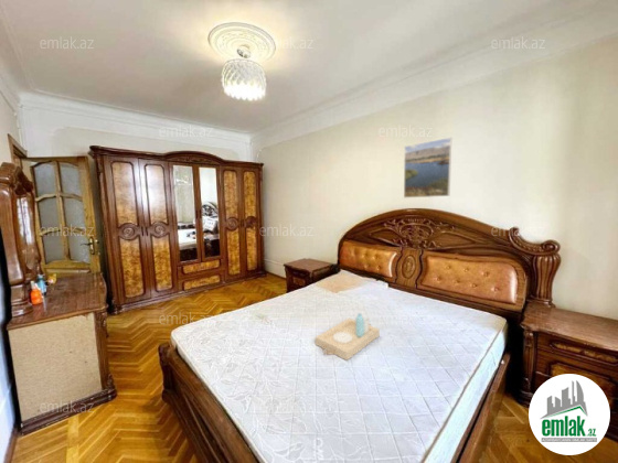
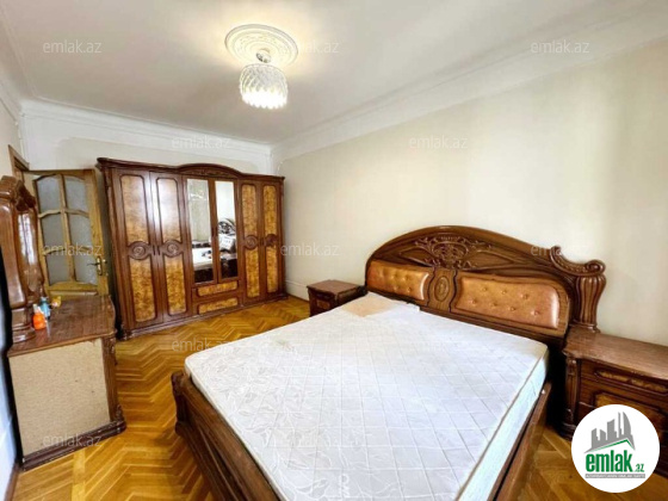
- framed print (426, 170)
- serving tray (348, 326)
